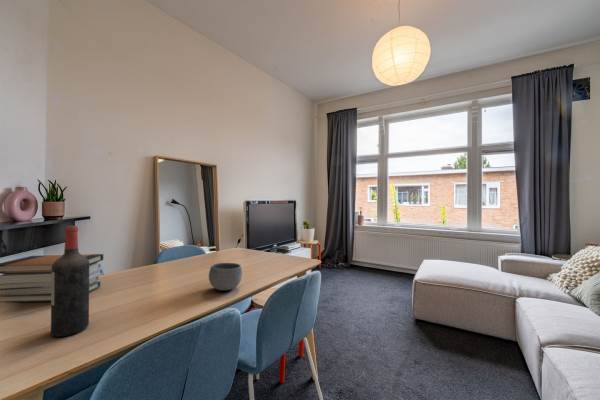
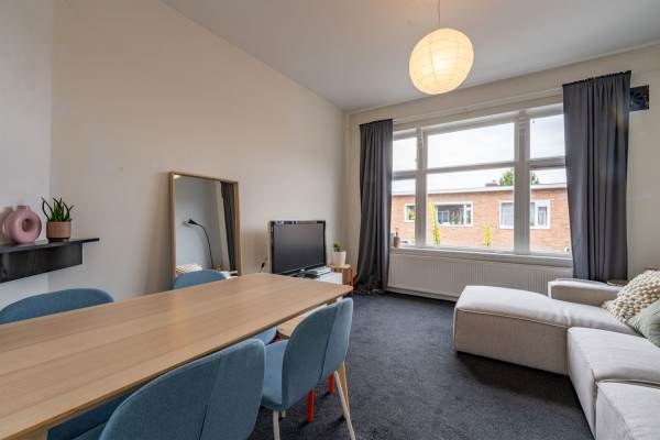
- bowl (225, 276)
- wine bottle (71, 278)
- book stack (50, 276)
